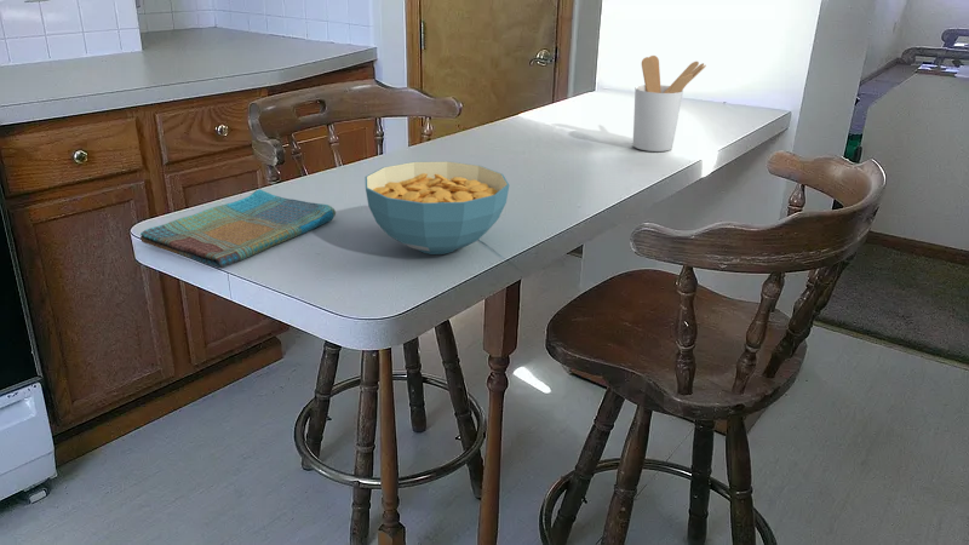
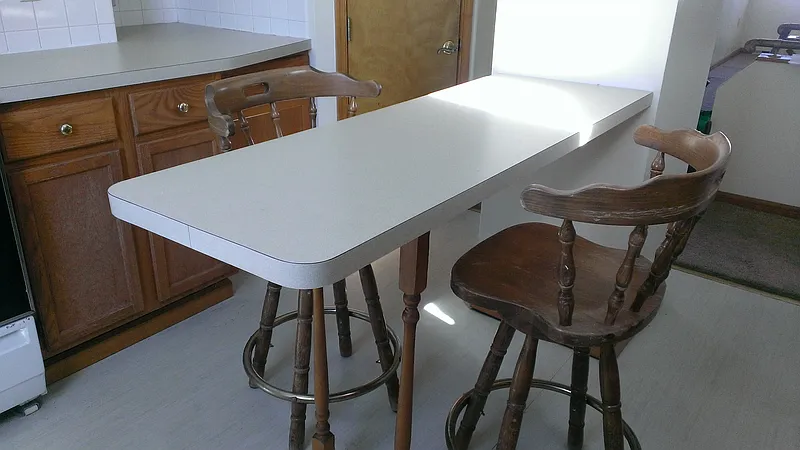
- dish towel (242, 224)
- cereal bowl (436, 213)
- utensil holder (667, 103)
